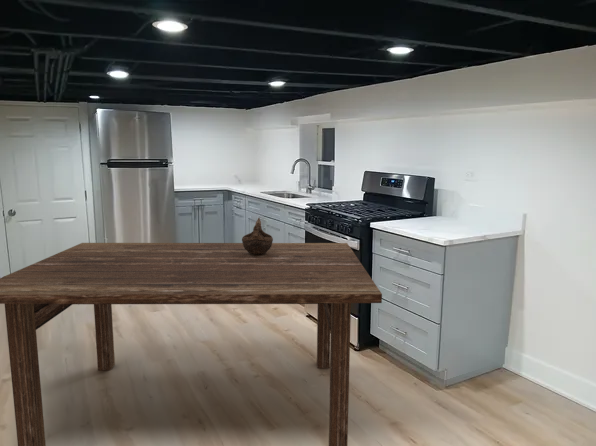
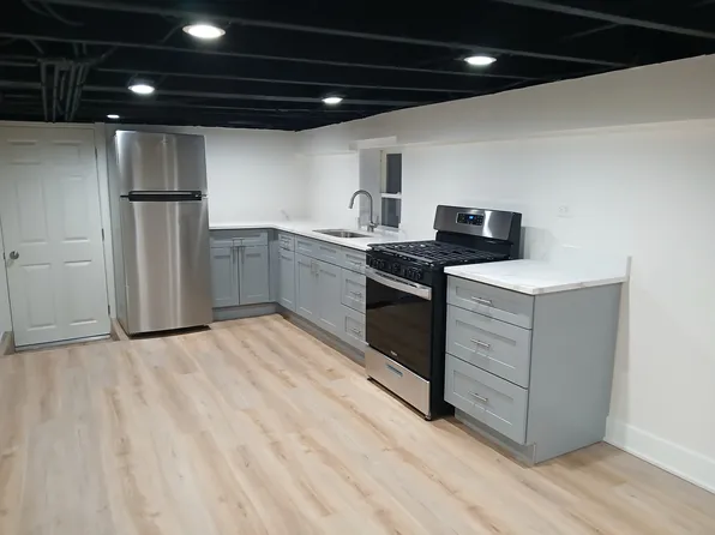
- decorative bowl (257, 237)
- dining table (201, 303)
